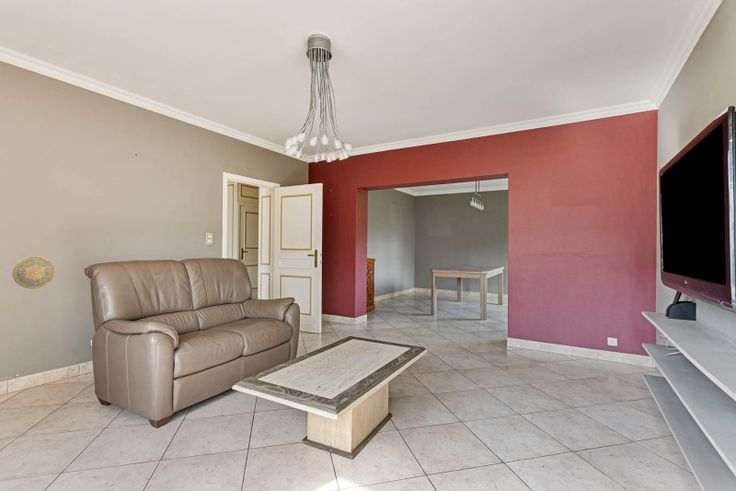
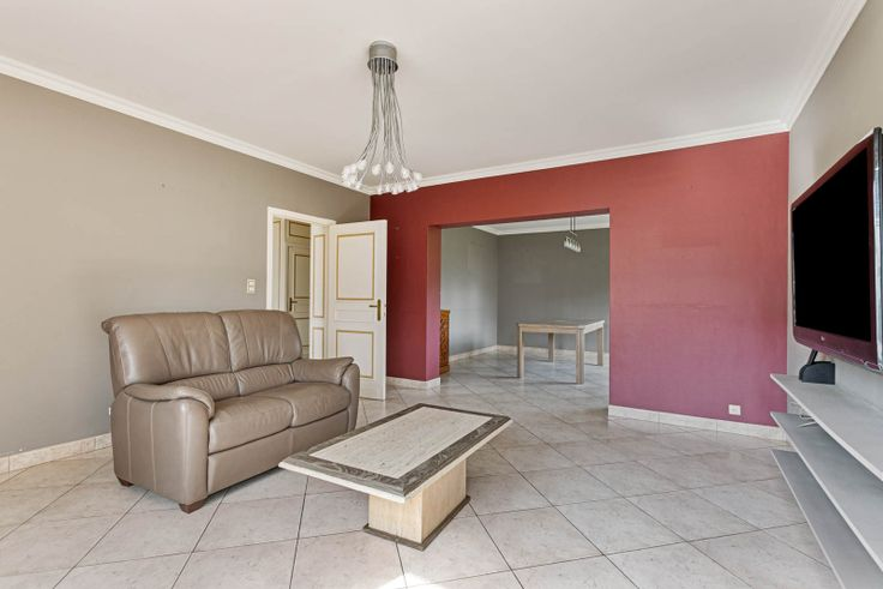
- decorative plate (35, 272)
